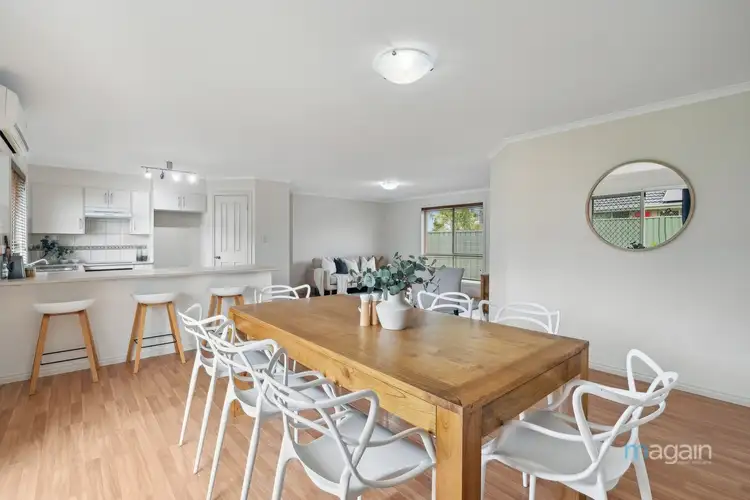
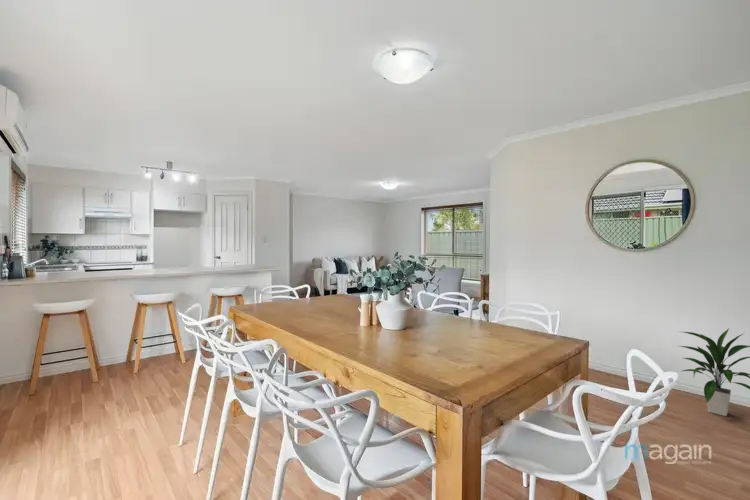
+ indoor plant (716, 369)
